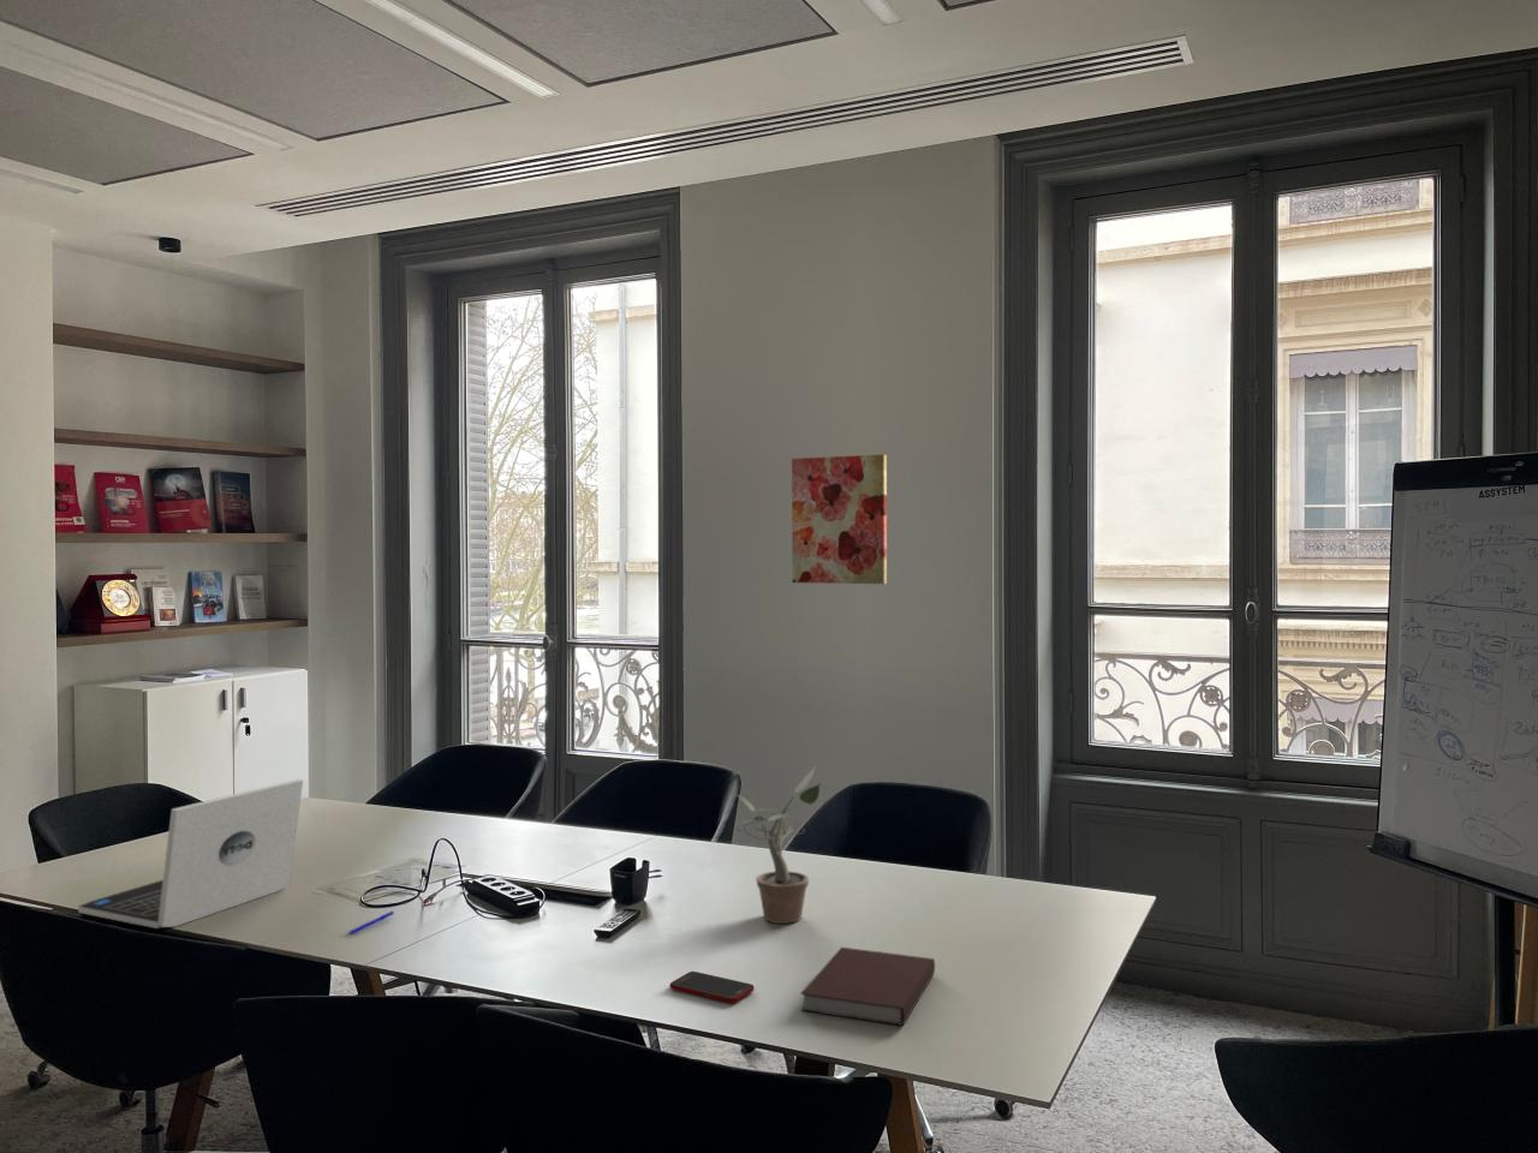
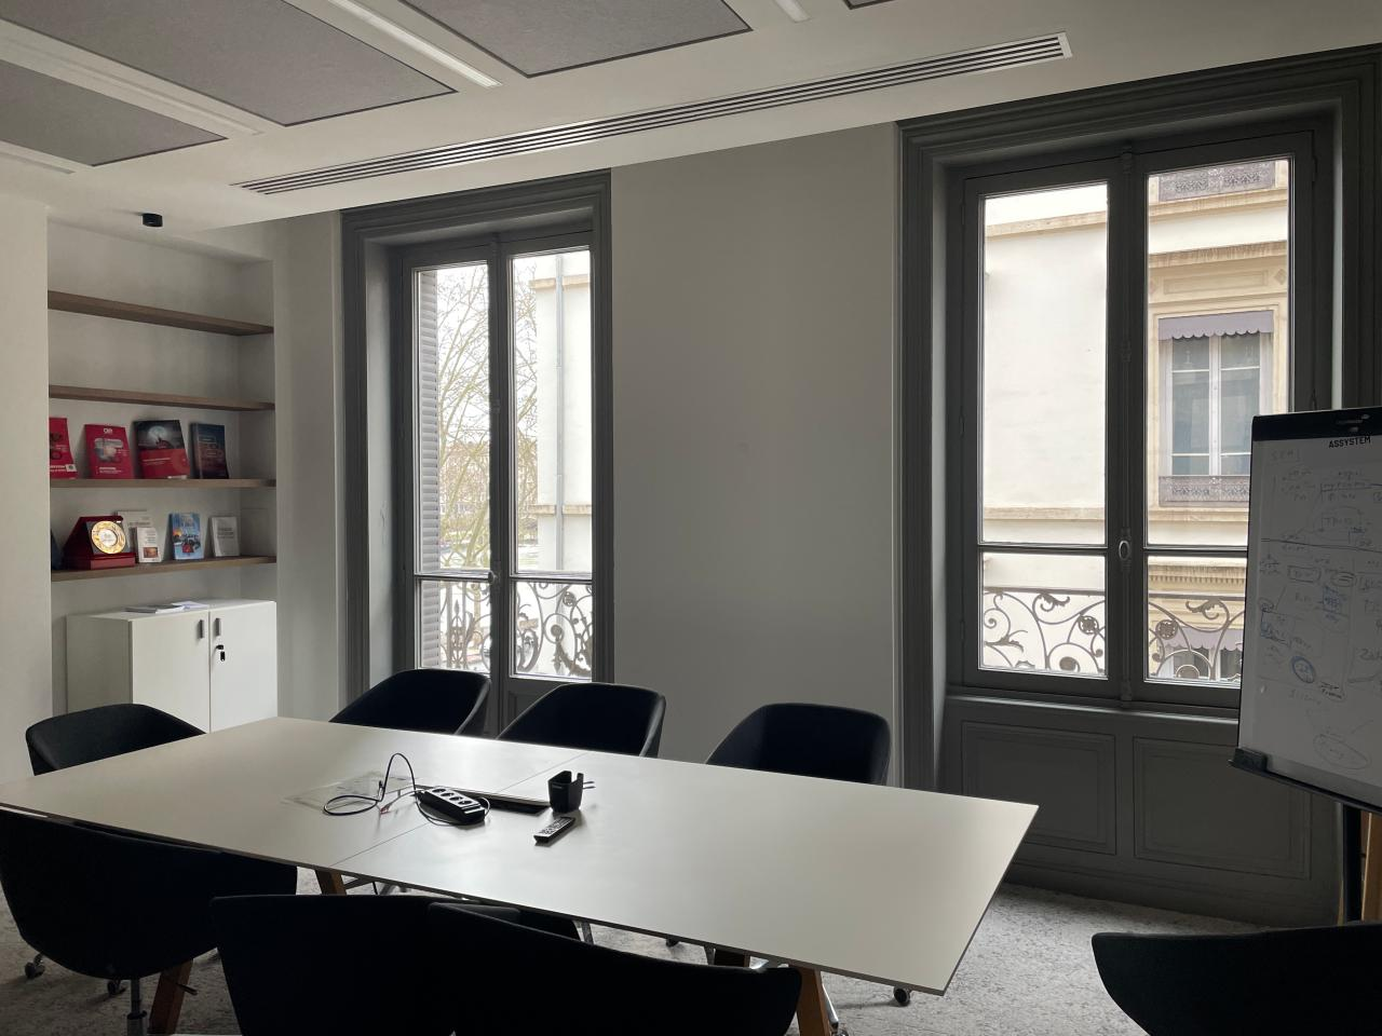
- laptop (193, 844)
- notebook (870, 983)
- pen (371, 923)
- wall art (838, 520)
- cell phone (711, 986)
- potted plant (775, 842)
